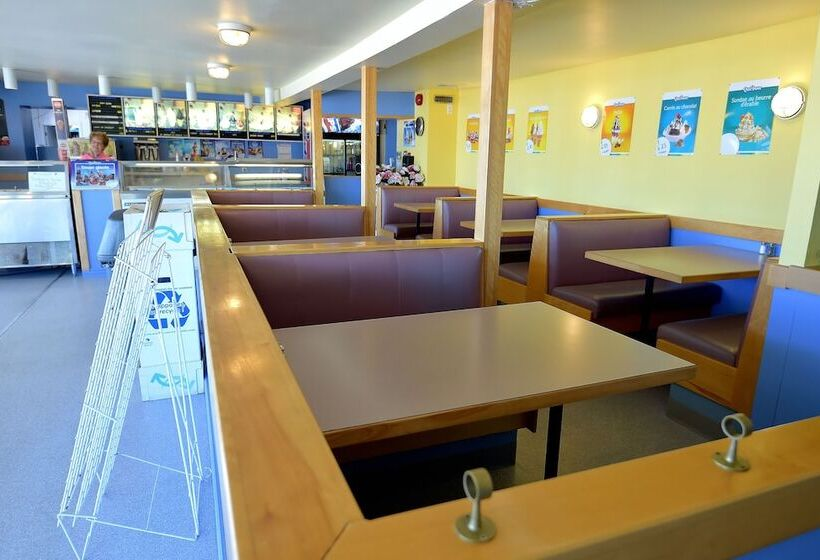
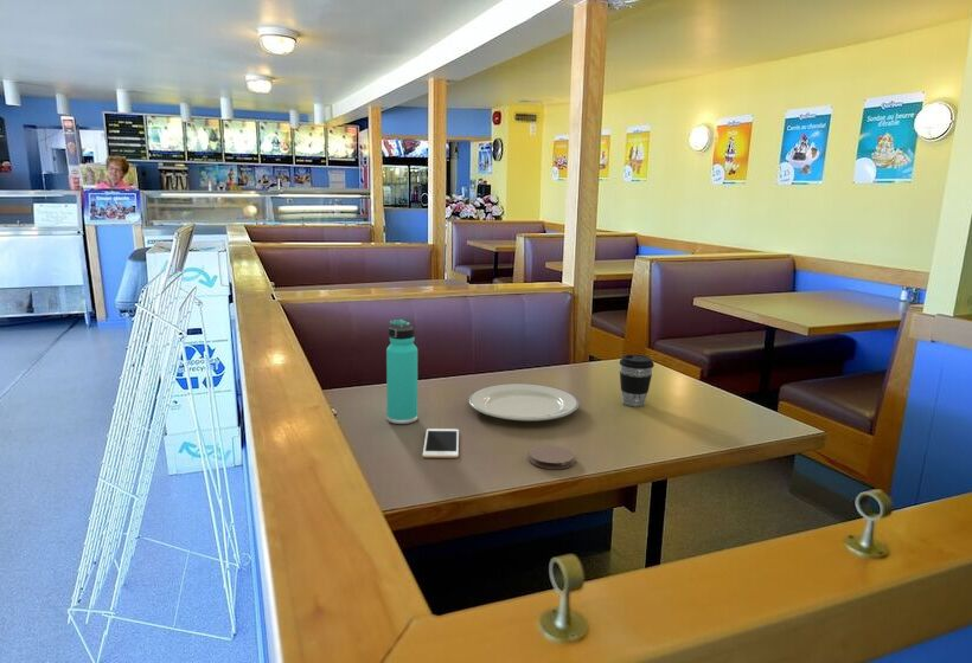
+ cell phone (441, 442)
+ chinaware (523, 404)
+ coaster (551, 456)
+ thermos bottle (402, 369)
+ coffee cup (635, 380)
